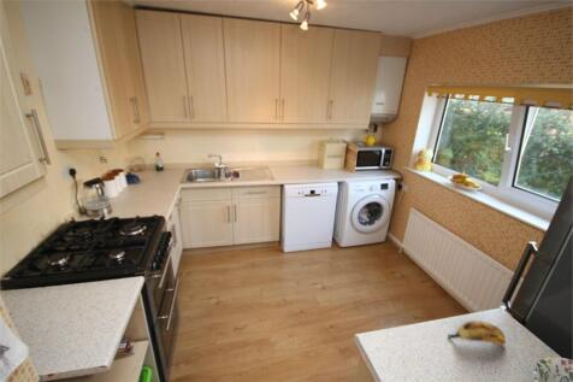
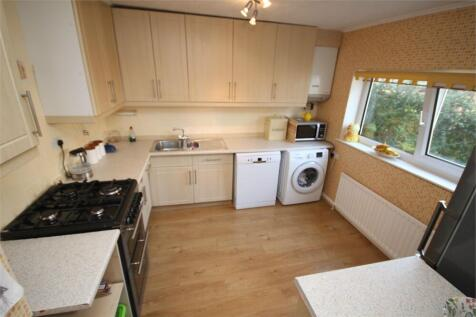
- banana (479, 333)
